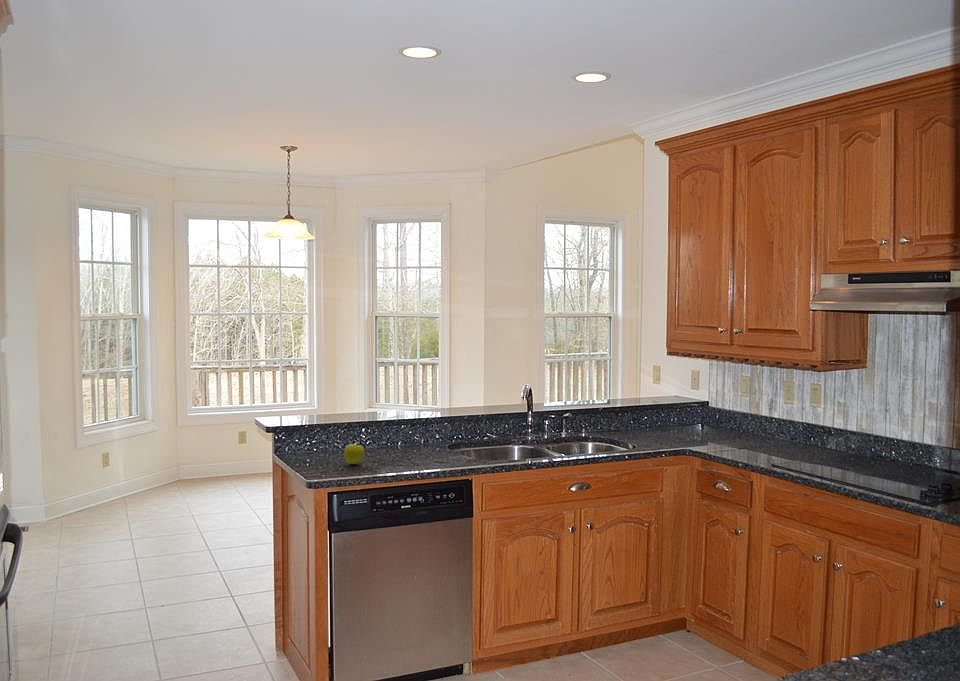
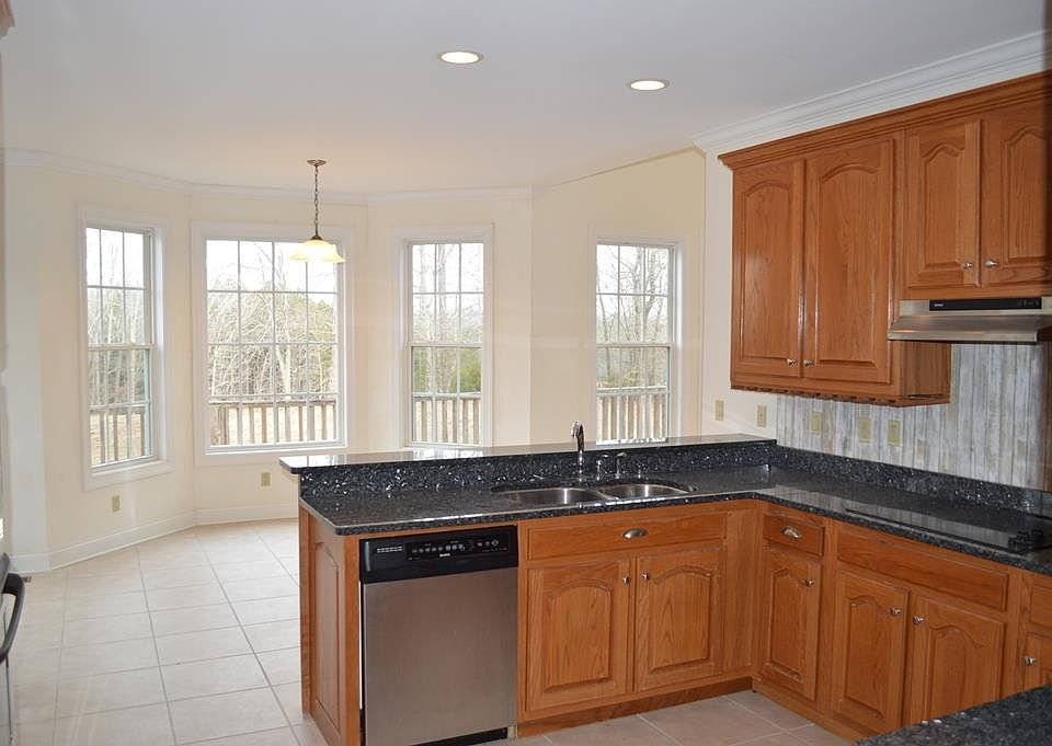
- fruit (354, 454)
